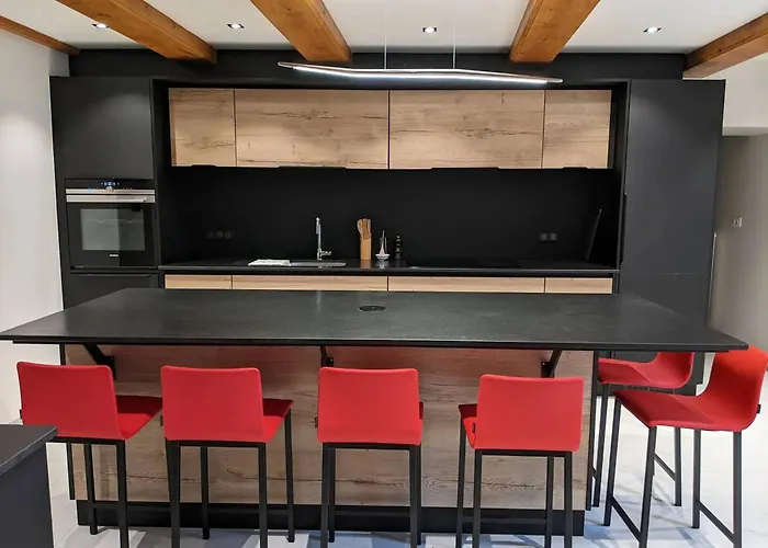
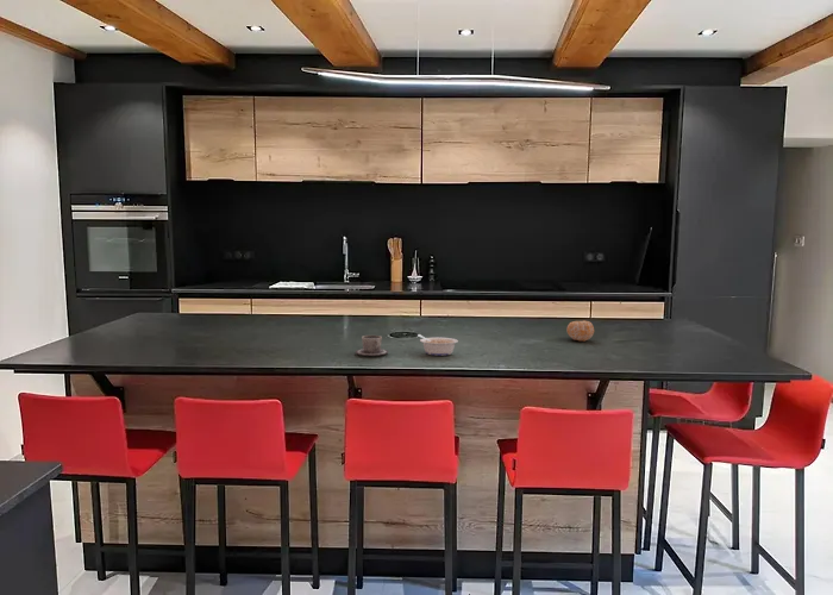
+ legume (437, 345)
+ fruit (580, 330)
+ cup (371, 345)
